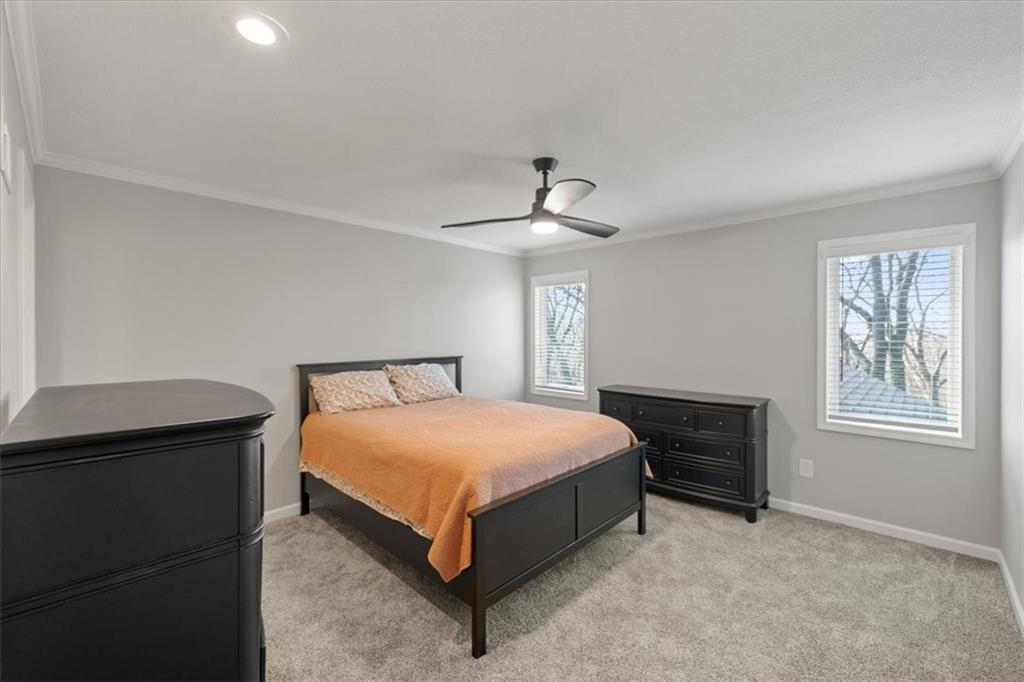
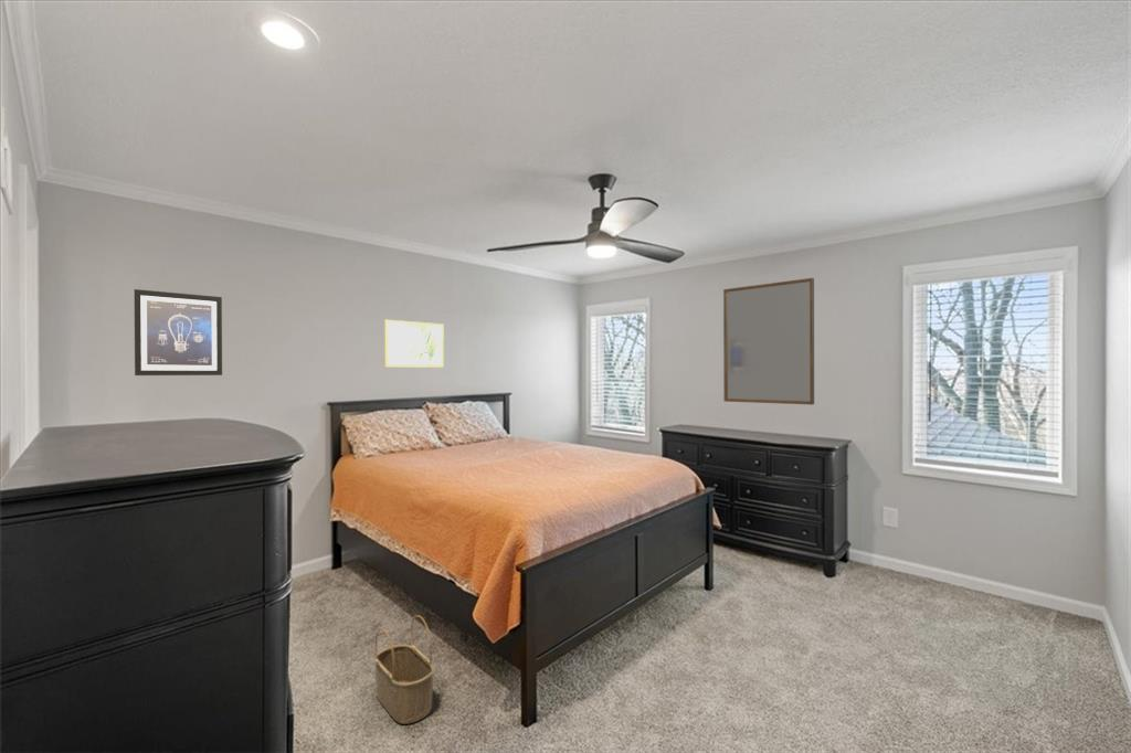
+ home mirror (765, 343)
+ wall art (414, 344)
+ wicker basket (403, 662)
+ wall art (180, 333)
